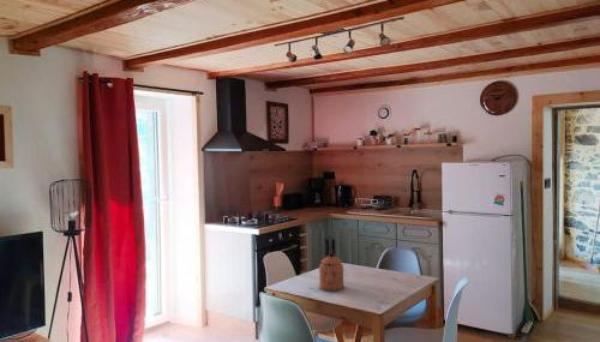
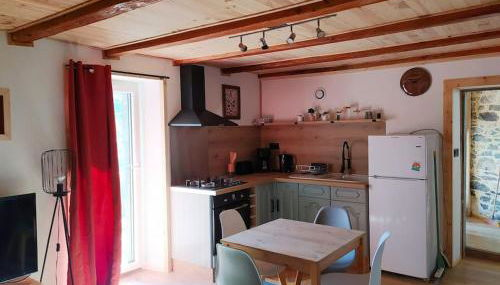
- coffeepot (331, 269)
